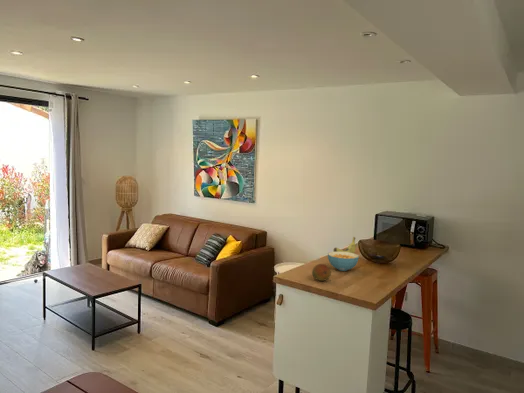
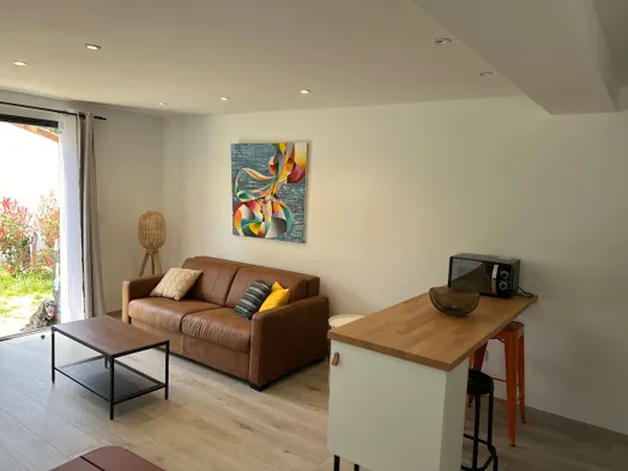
- fruit (320, 271)
- cereal bowl (342, 262)
- banana (345, 249)
